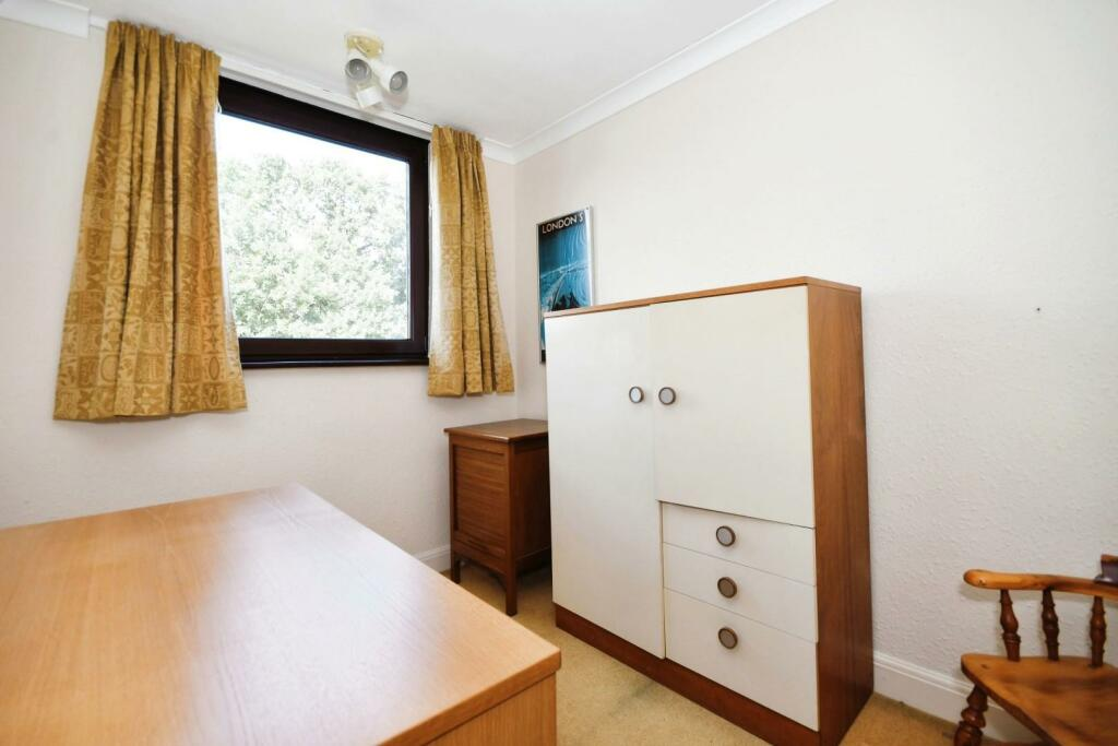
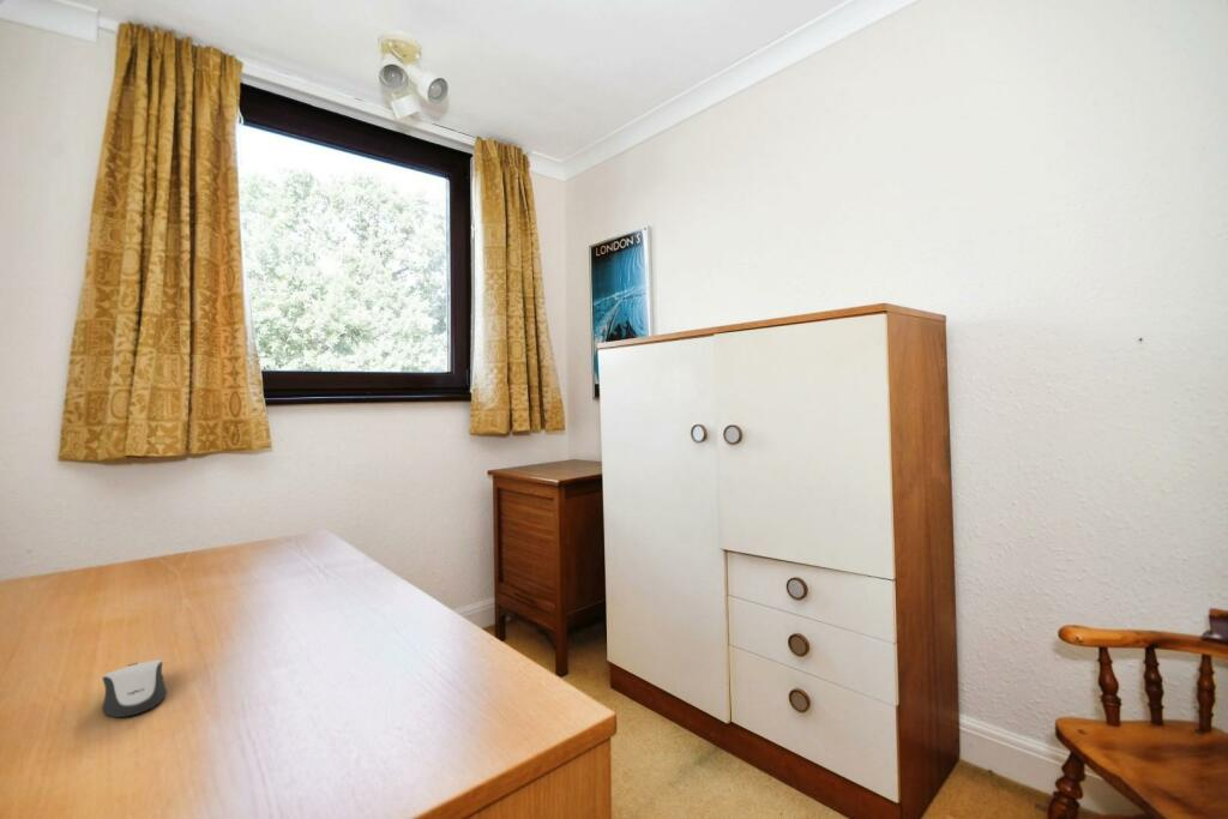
+ computer mouse (133, 681)
